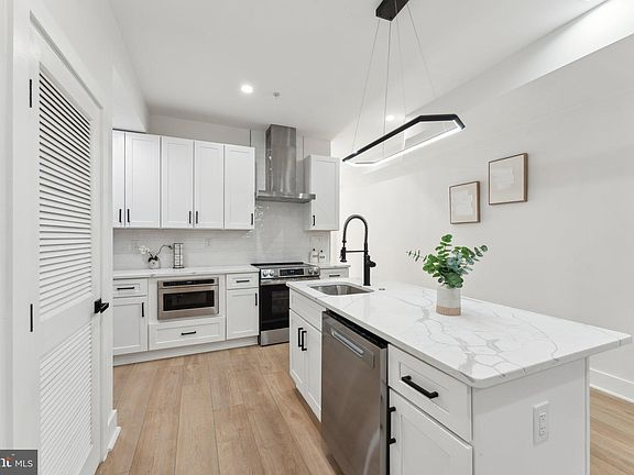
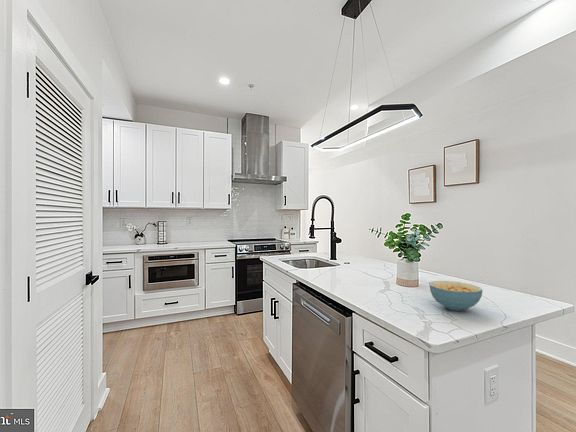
+ cereal bowl (454, 297)
